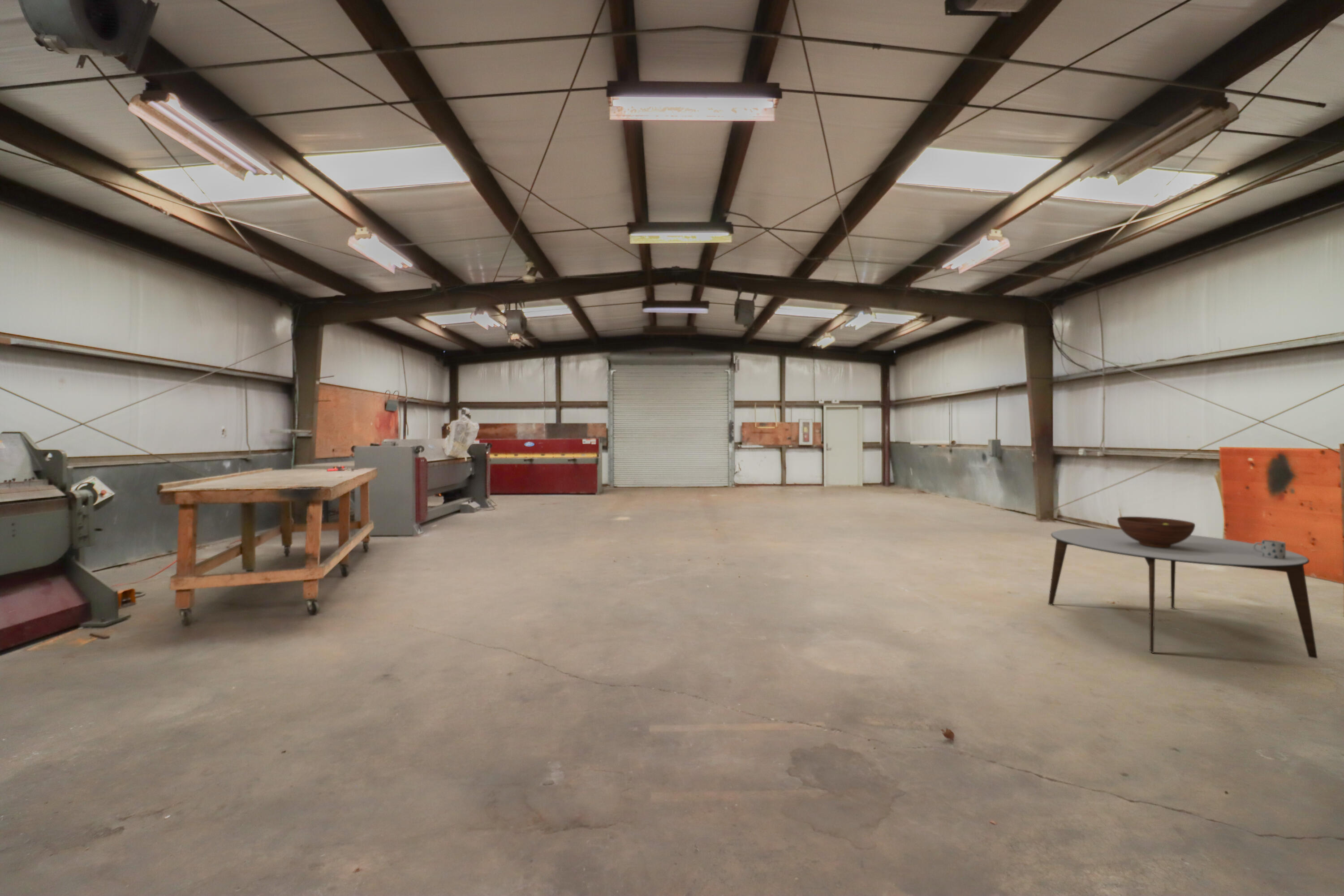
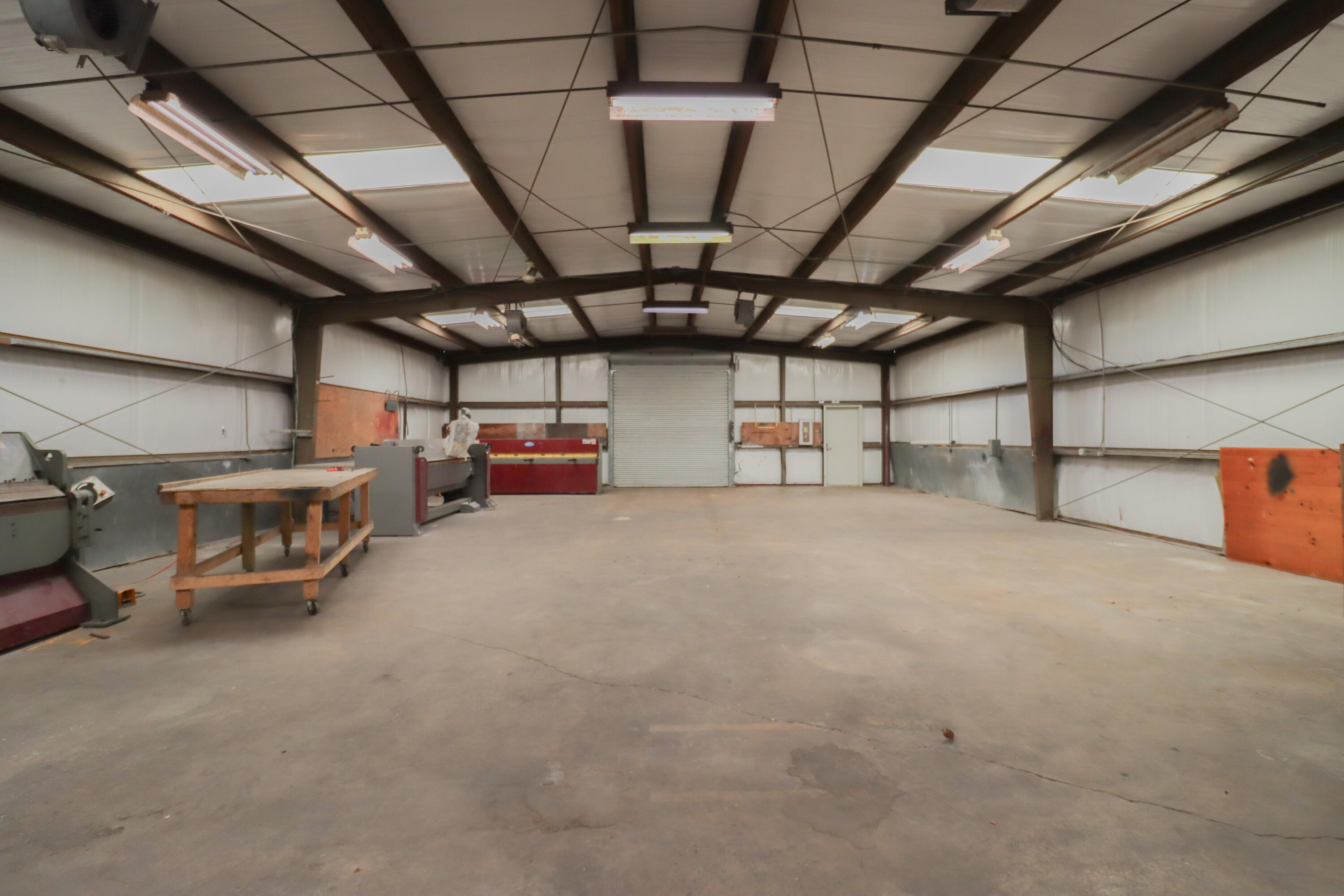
- dining table (1171, 586)
- mug (1269, 548)
- fruit bowl (1154, 533)
